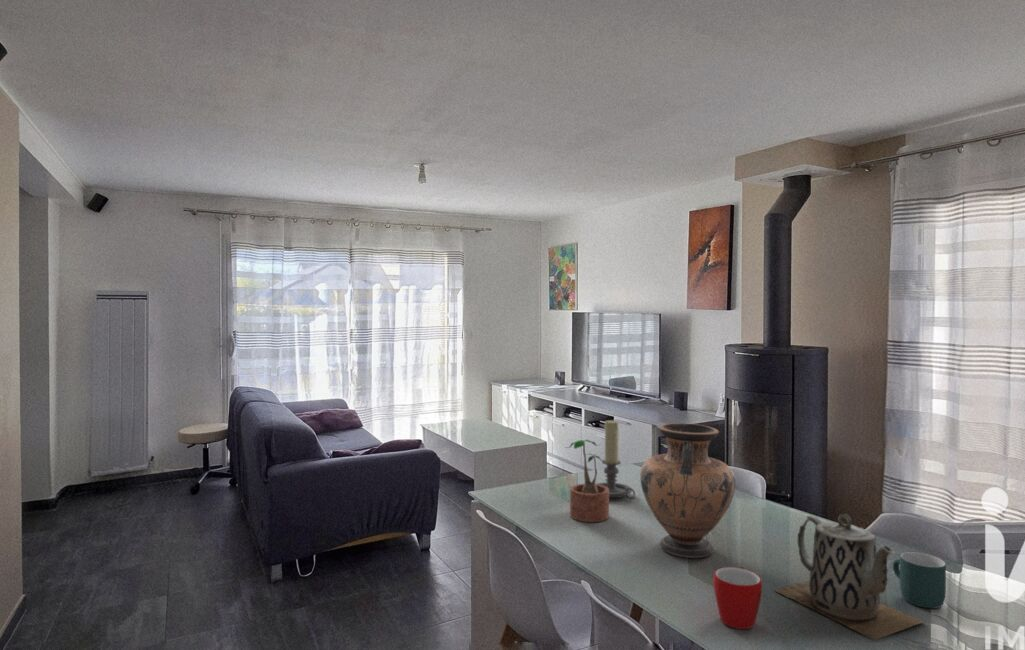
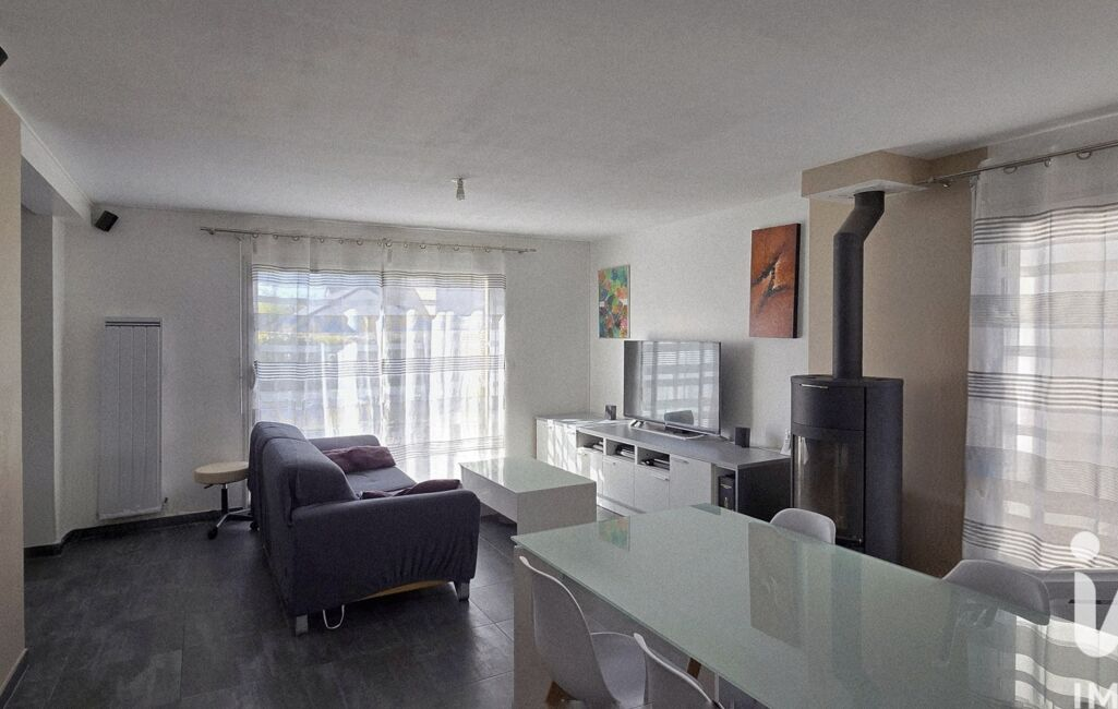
- potted plant (585, 477)
- mug (738, 595)
- mug (914, 577)
- candle holder (614, 457)
- vase (686, 488)
- teapot (845, 559)
